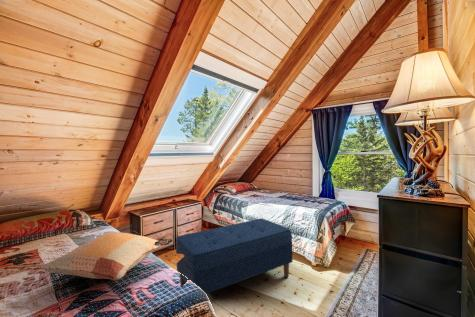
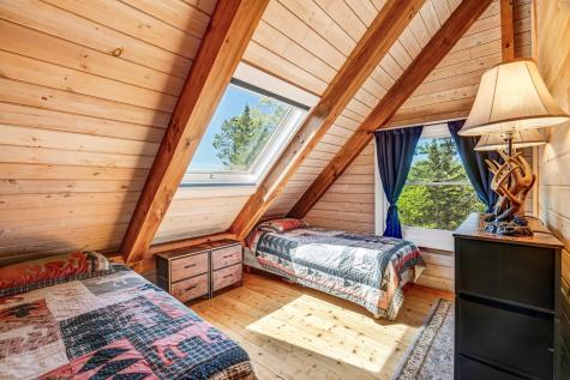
- bench (235, 257)
- decorative pillow (114, 252)
